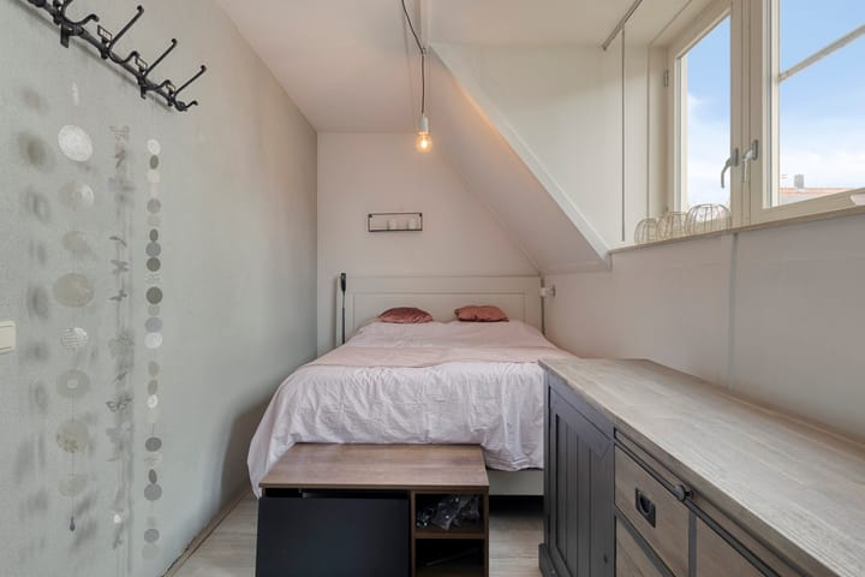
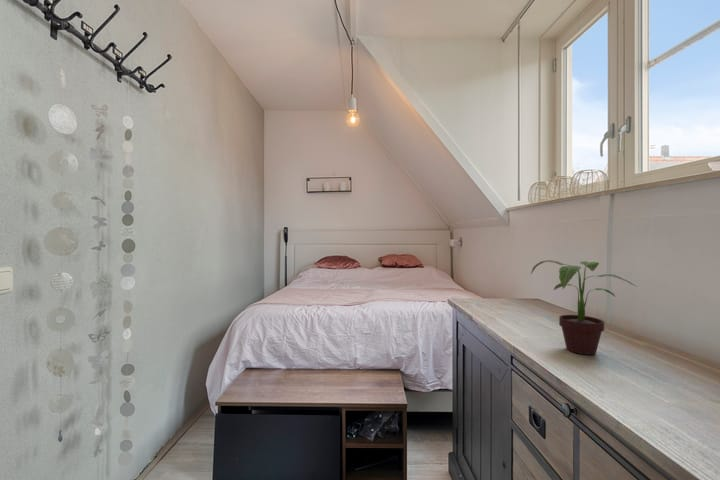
+ potted plant (579, 305)
